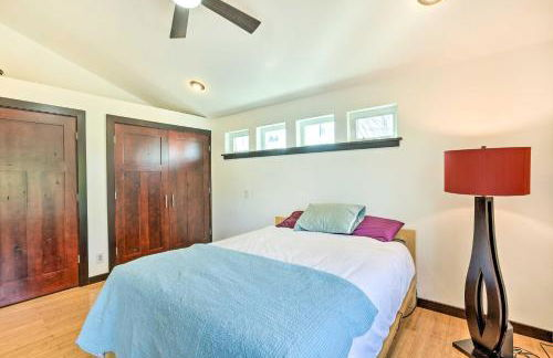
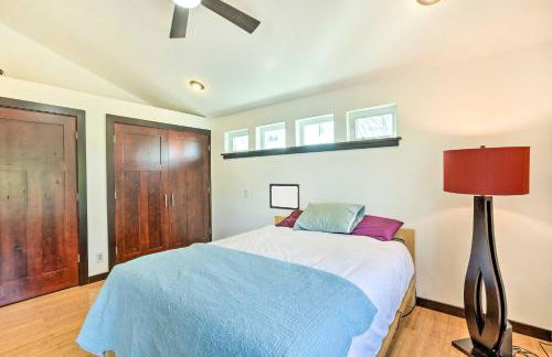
+ wall art (284, 196)
